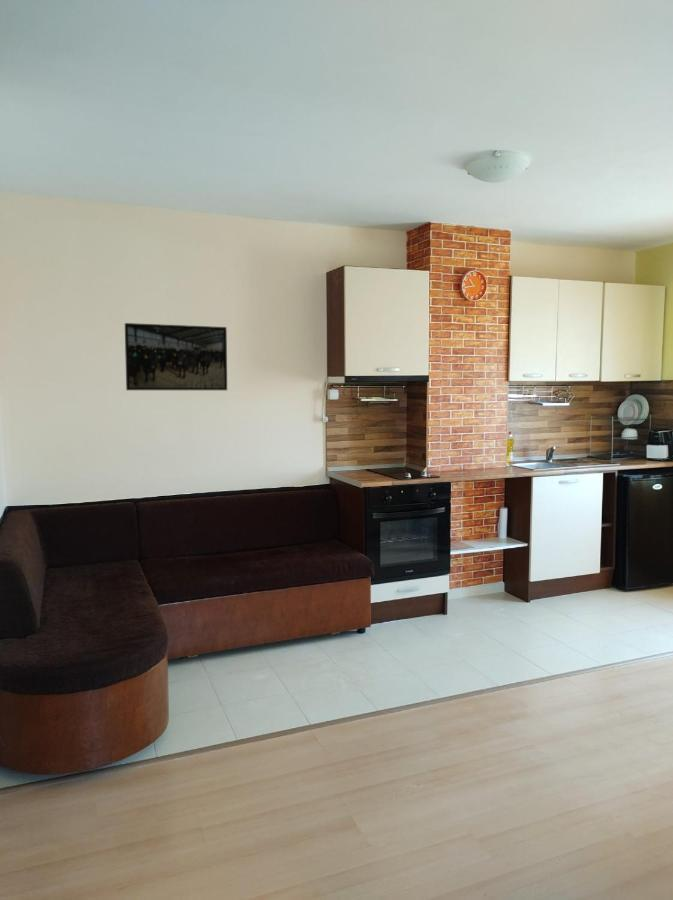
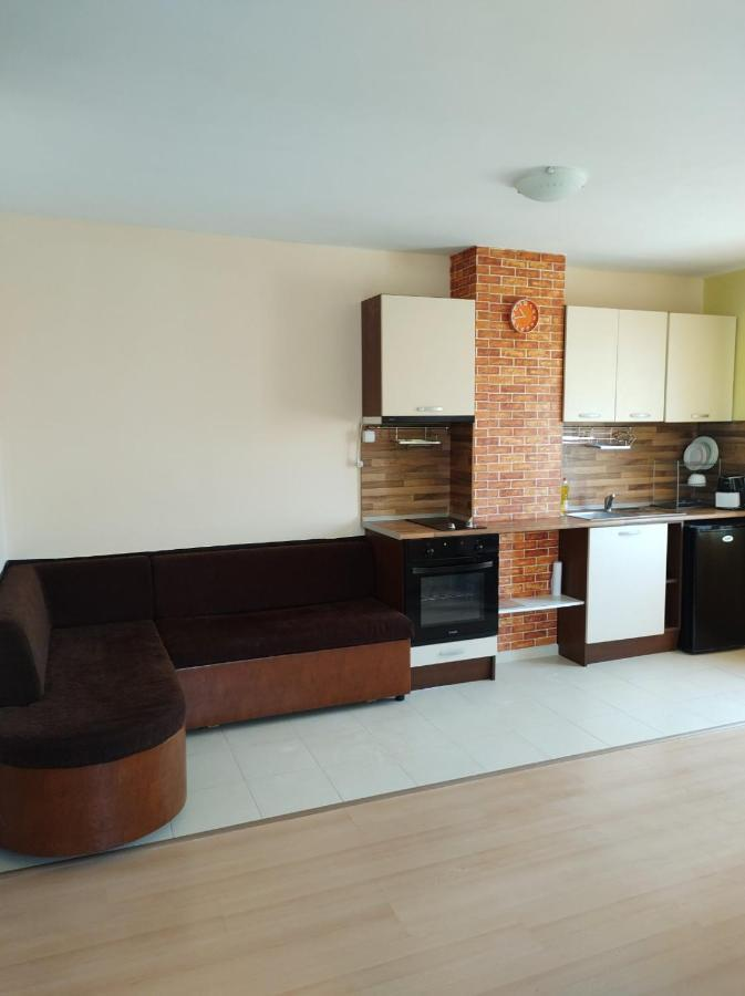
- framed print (177, 357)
